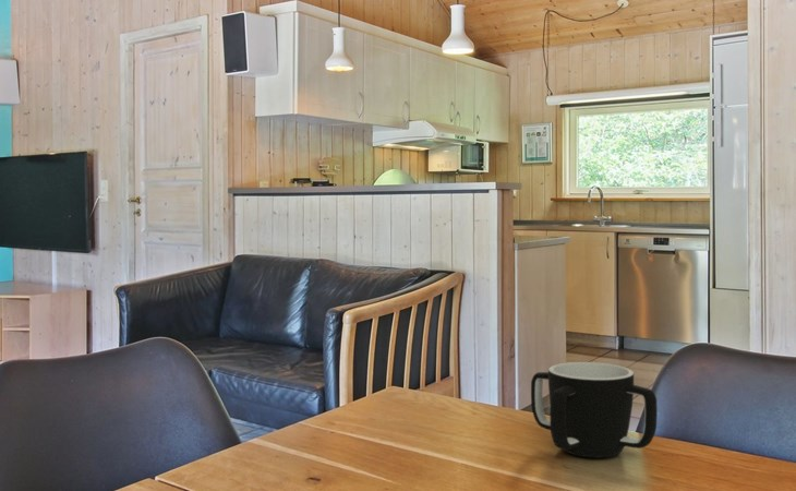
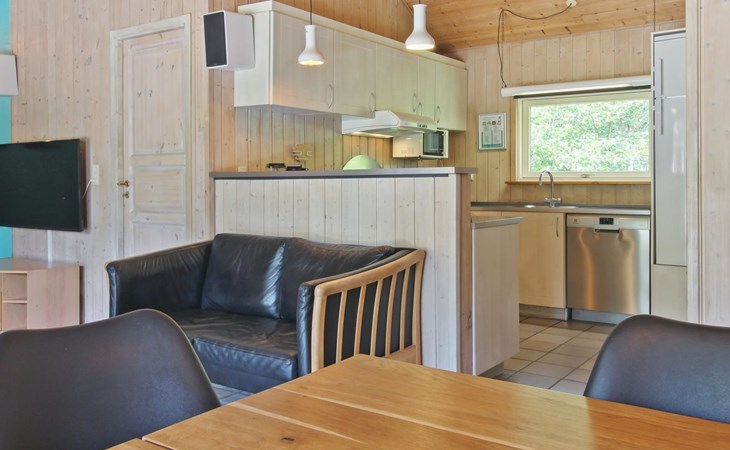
- mug (590, 409)
